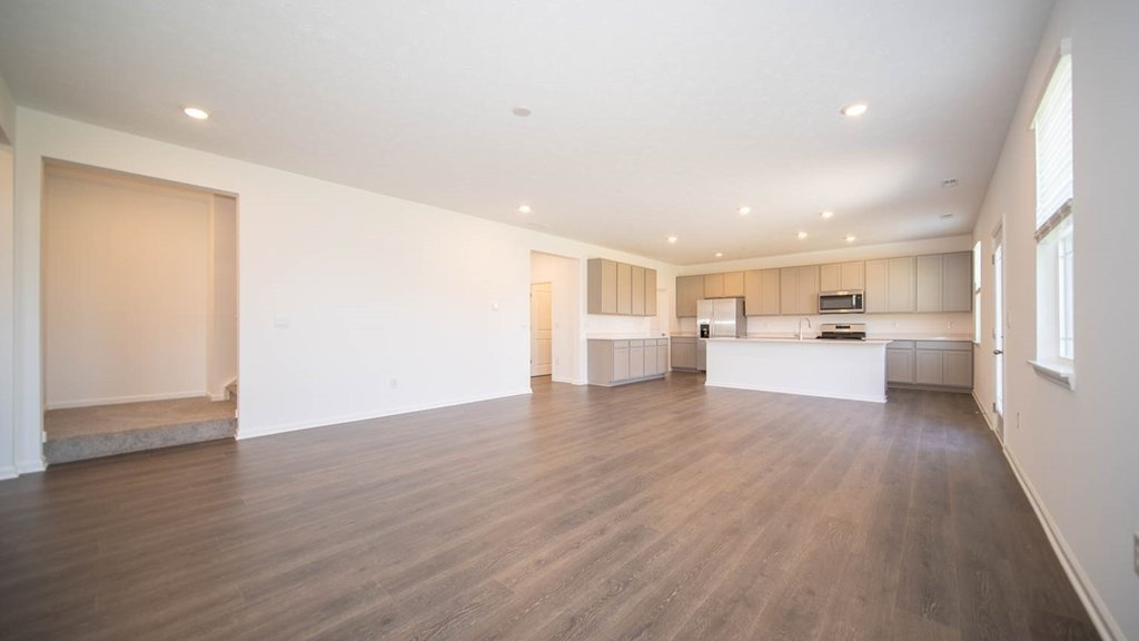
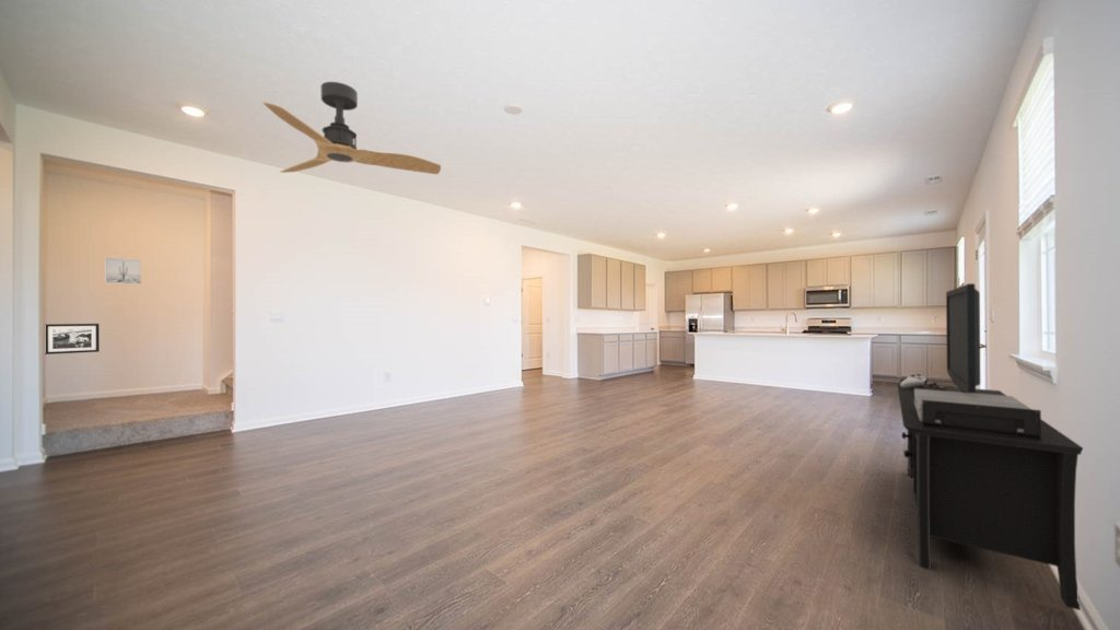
+ ceiling fan (354, 132)
+ wall art (122, 271)
+ picture frame (72, 338)
+ media console (960, 404)
